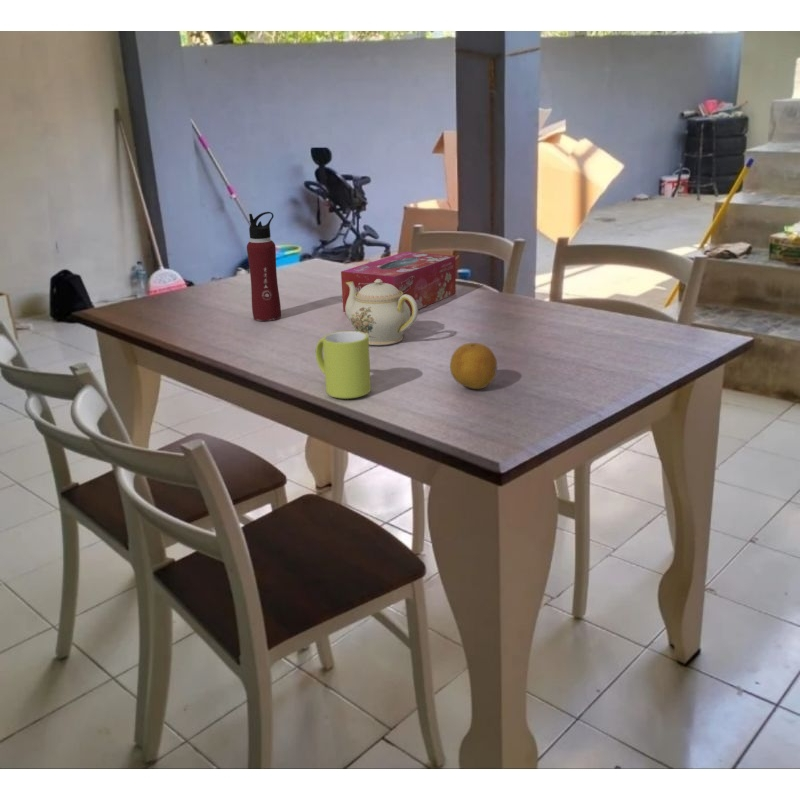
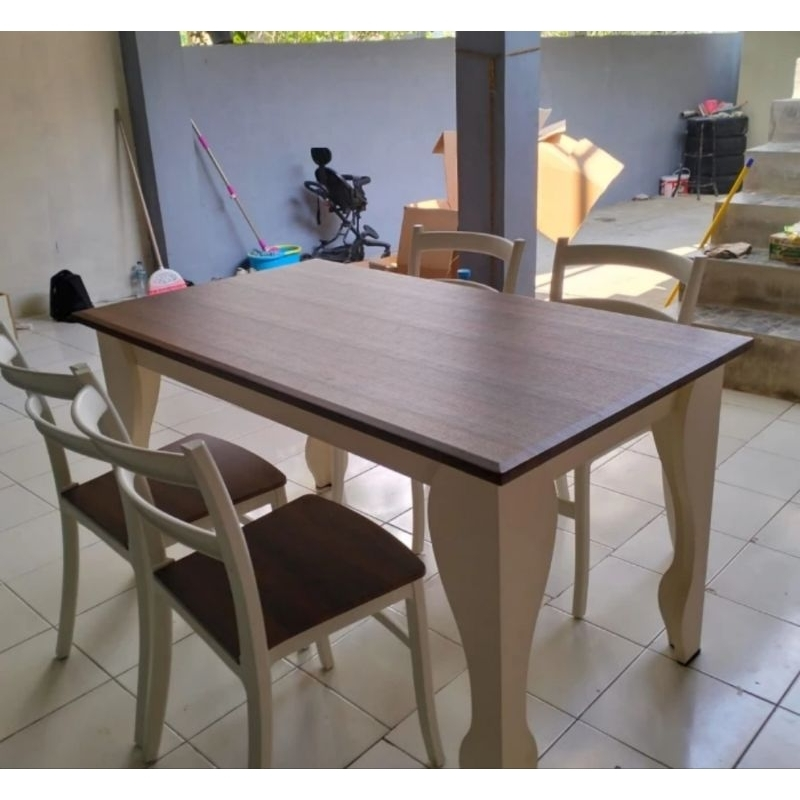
- mug (339, 363)
- water bottle (262, 266)
- fruit (473, 366)
- teapot (381, 310)
- tissue box (400, 283)
